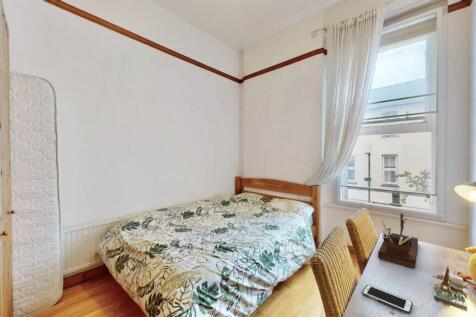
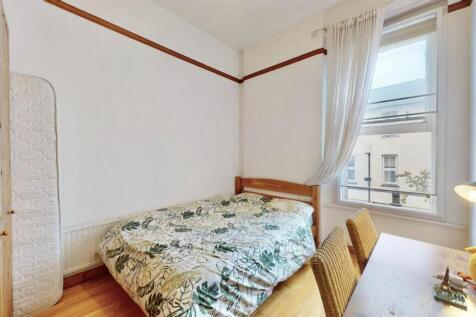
- desk organizer (398, 235)
- cell phone (386, 298)
